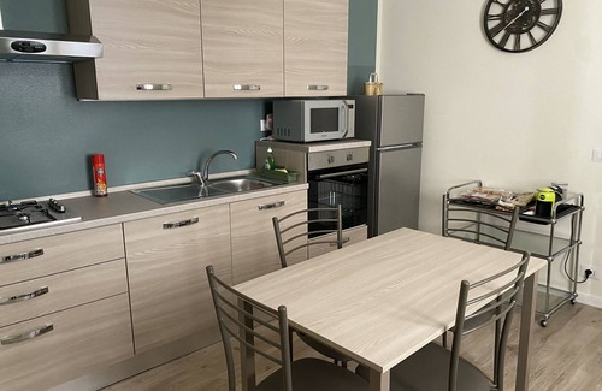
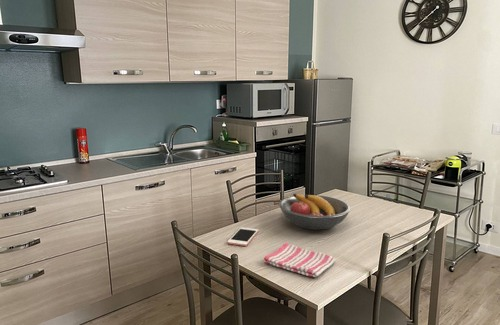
+ dish towel (299, 258)
+ fruit bowl (313, 211)
+ cell phone (243, 236)
